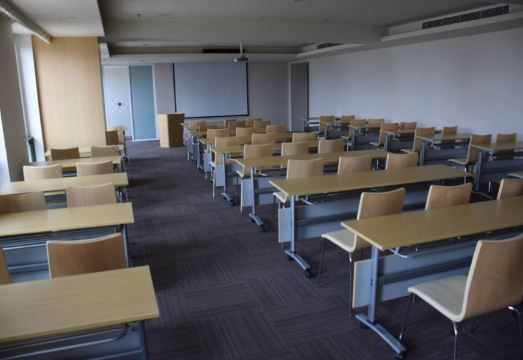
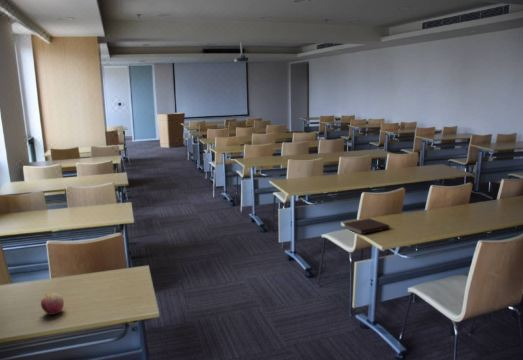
+ apple (52, 303)
+ notebook (365, 226)
